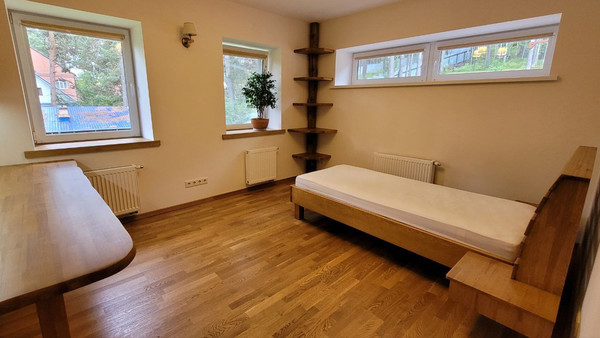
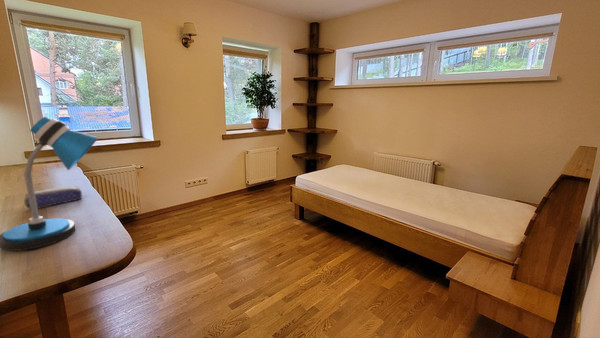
+ desk lamp (32, 182)
+ pencil case (54, 196)
